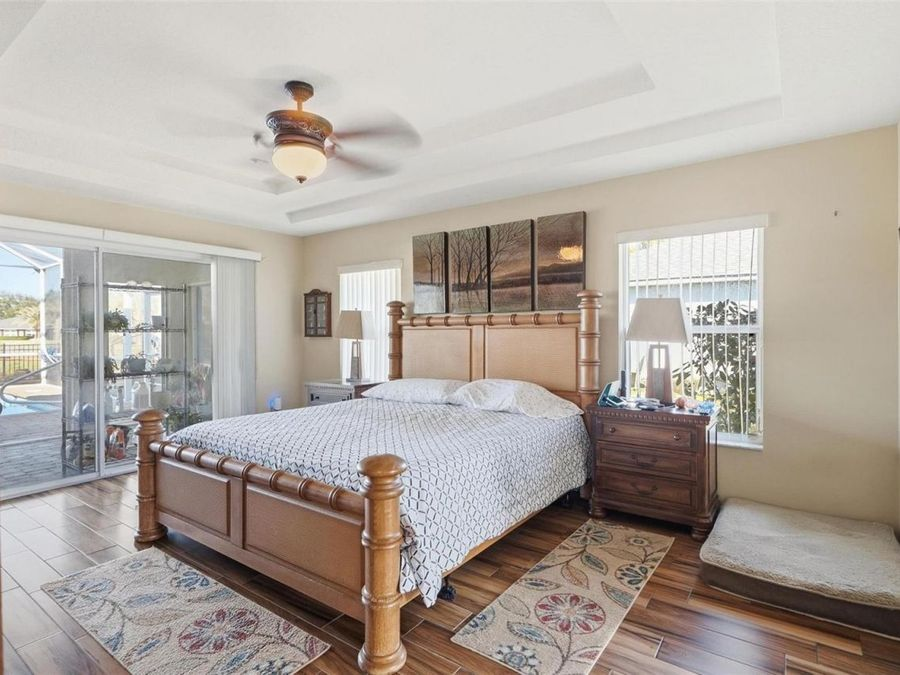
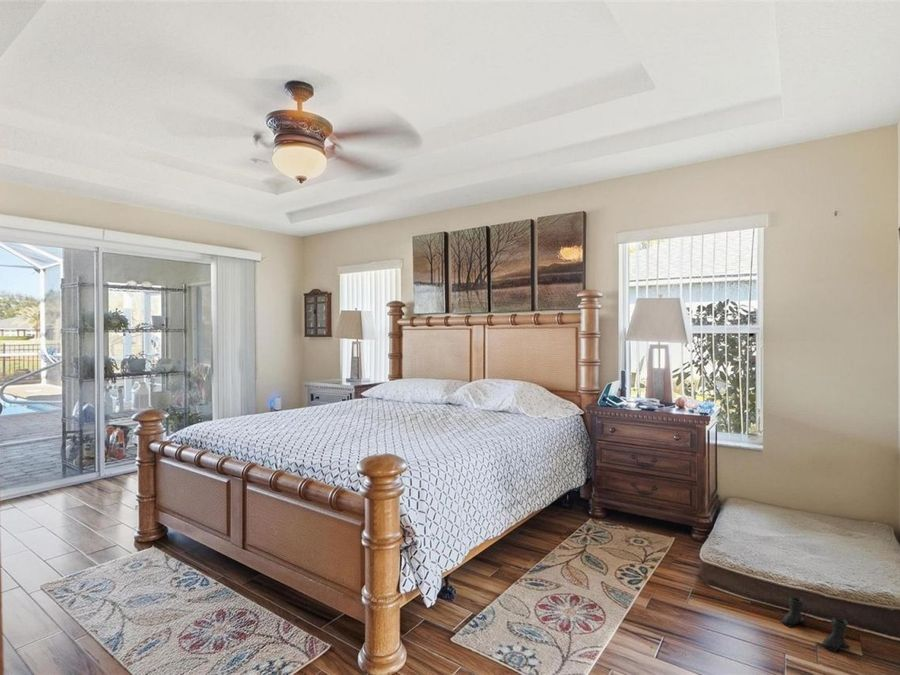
+ boots (803, 619)
